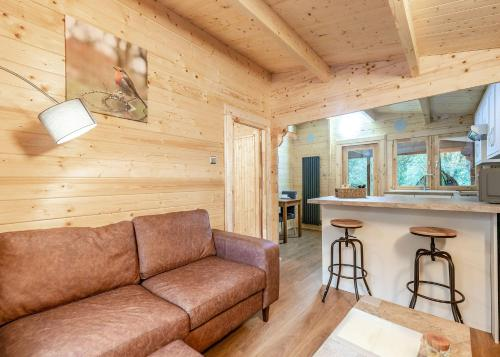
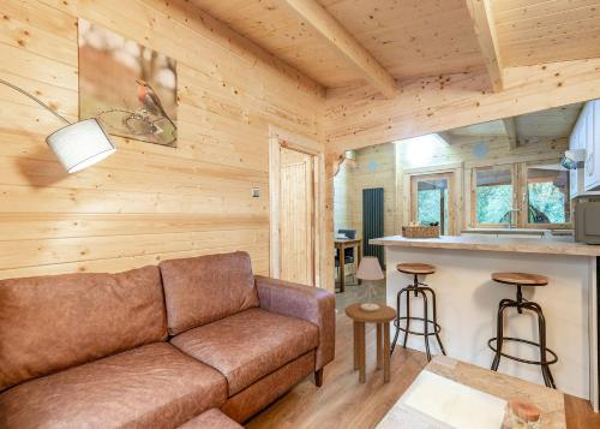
+ table lamp (370, 282)
+ side table (365, 341)
